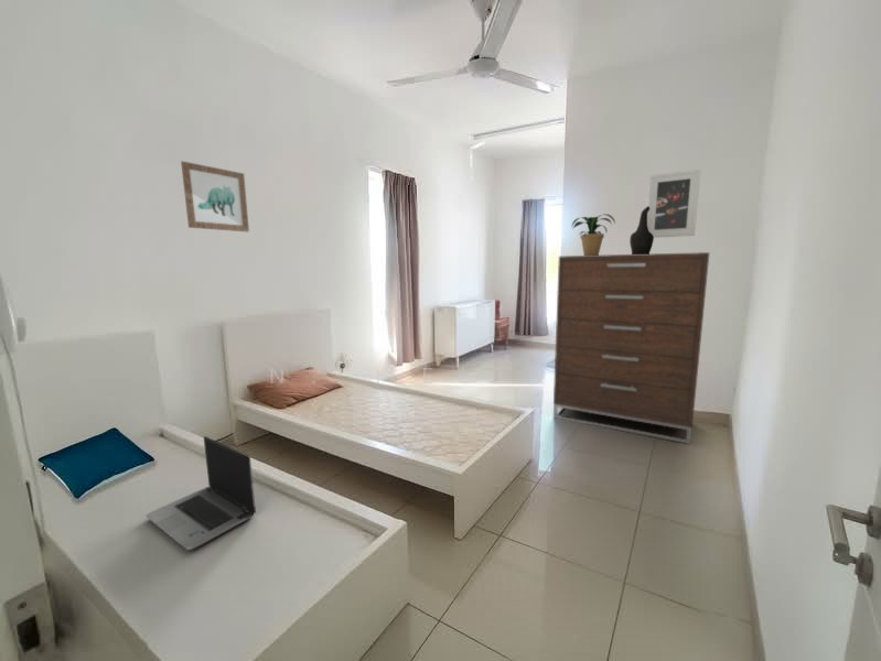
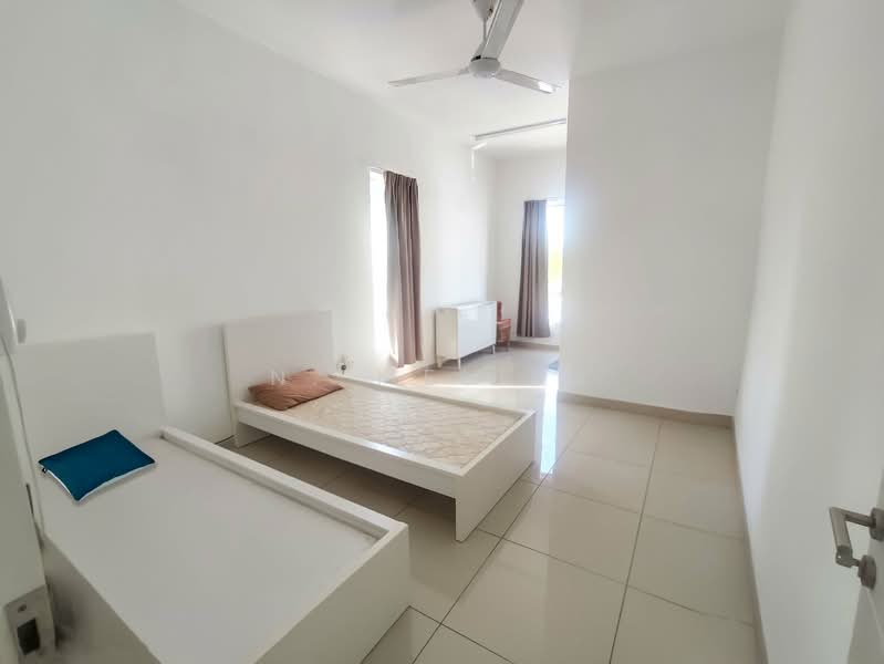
- potted plant (592, 235)
- laptop computer (198, 490)
- wall art (217, 198)
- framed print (672, 205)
- decorative vase (642, 230)
- dresser (625, 340)
